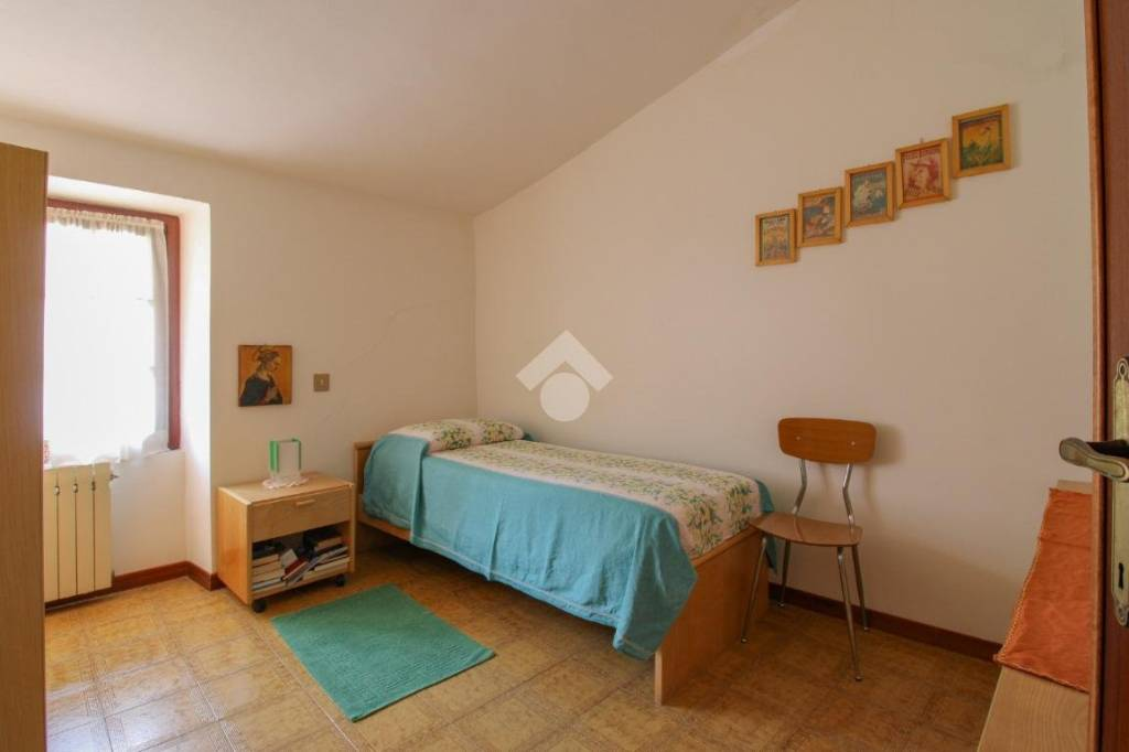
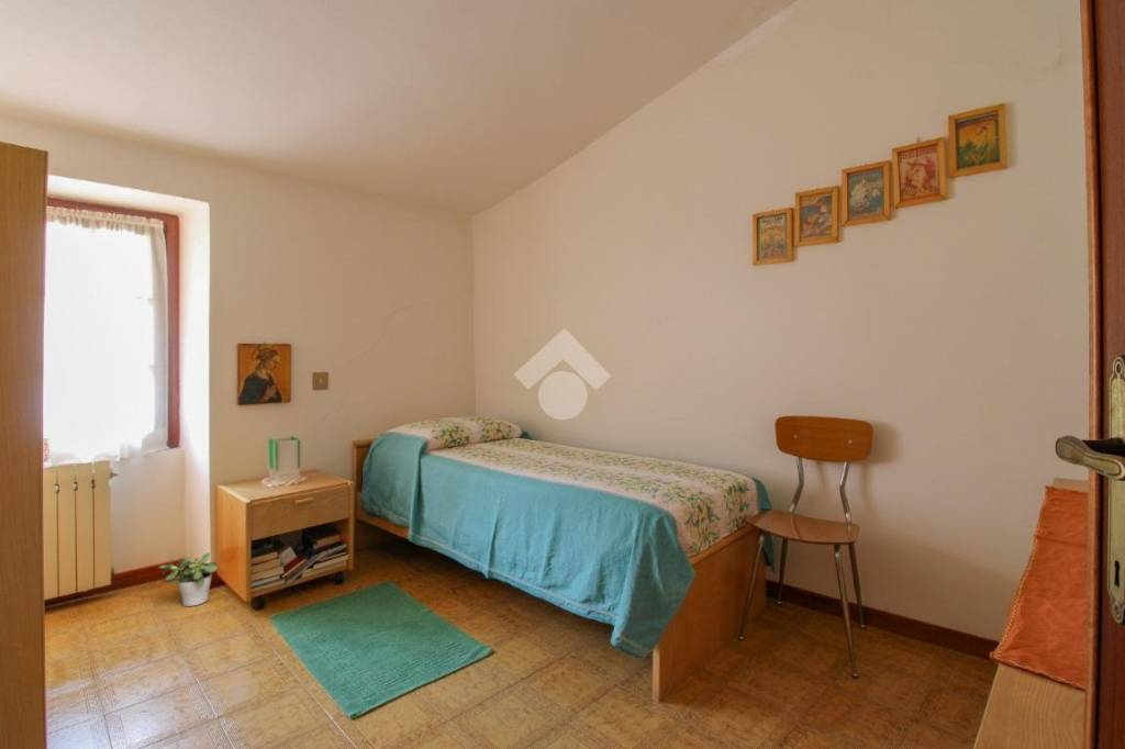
+ potted plant (189, 580)
